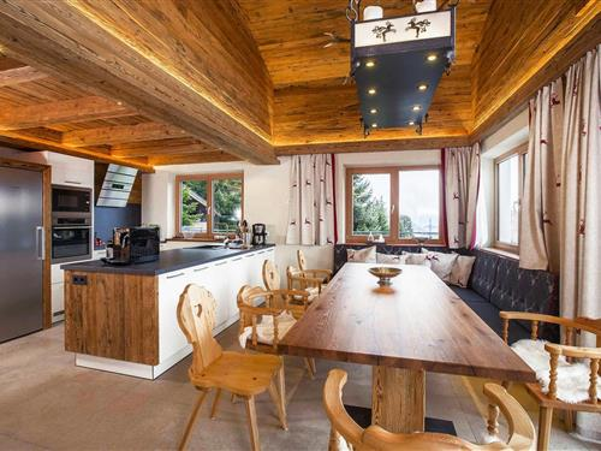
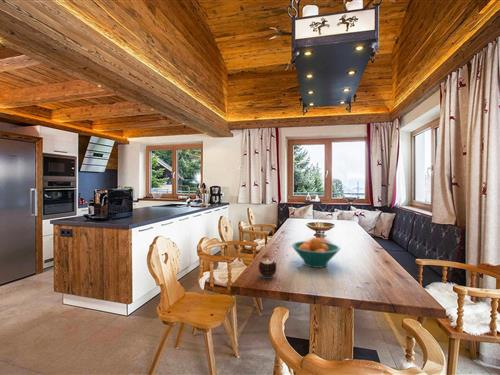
+ candle (267, 267)
+ fruit bowl (315, 251)
